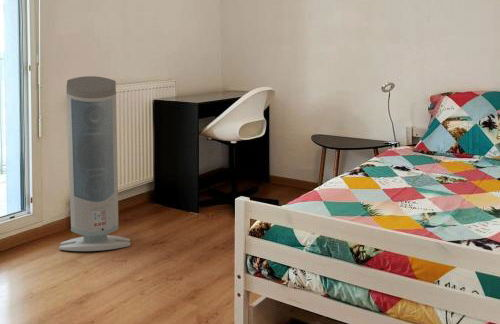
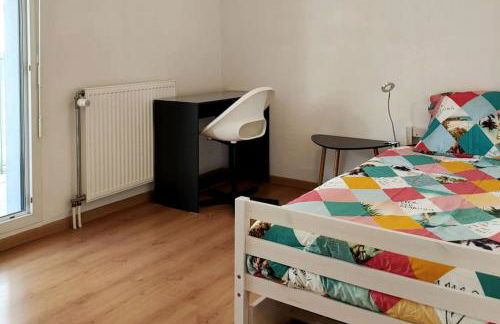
- air purifier (93, 162)
